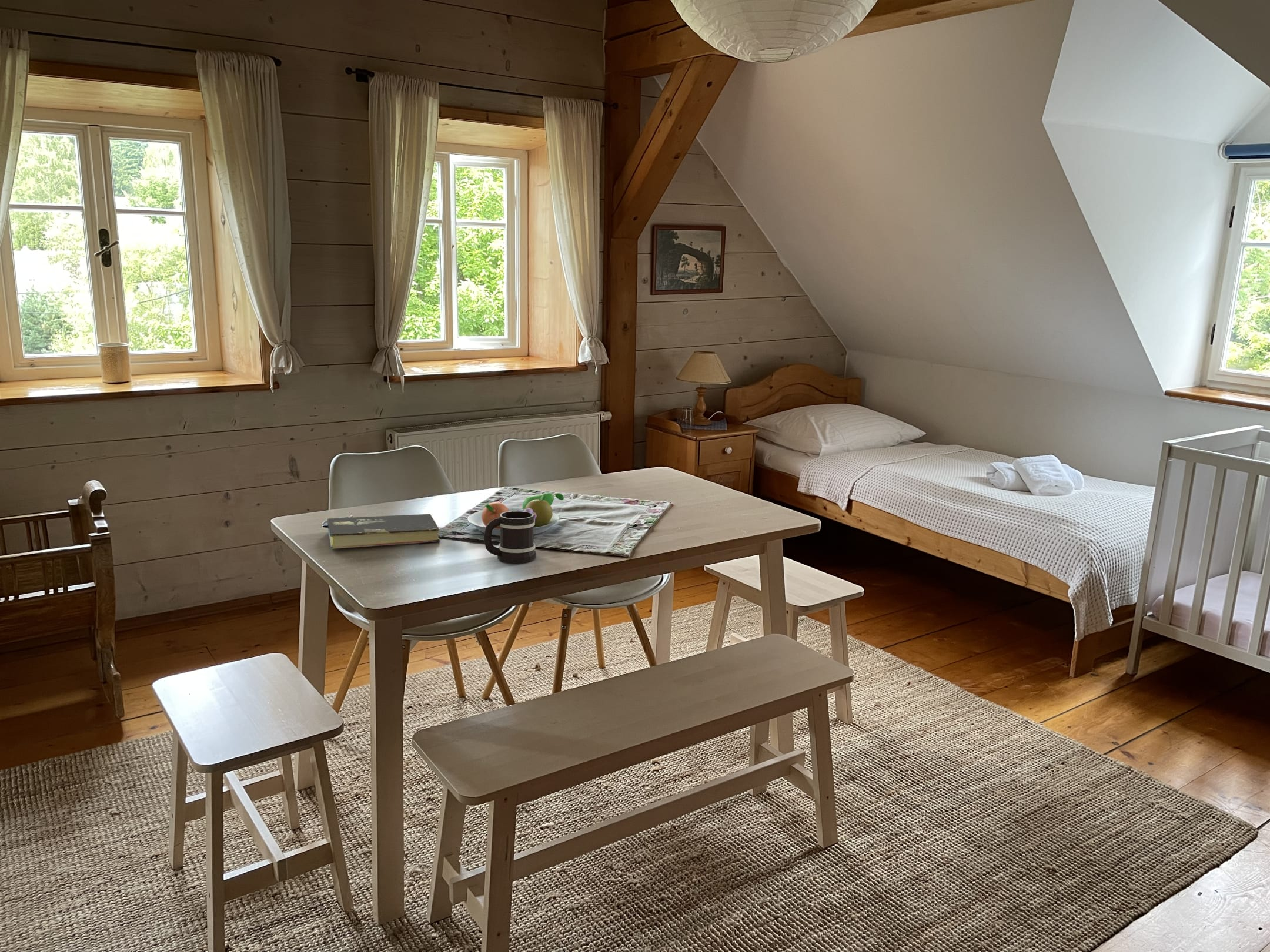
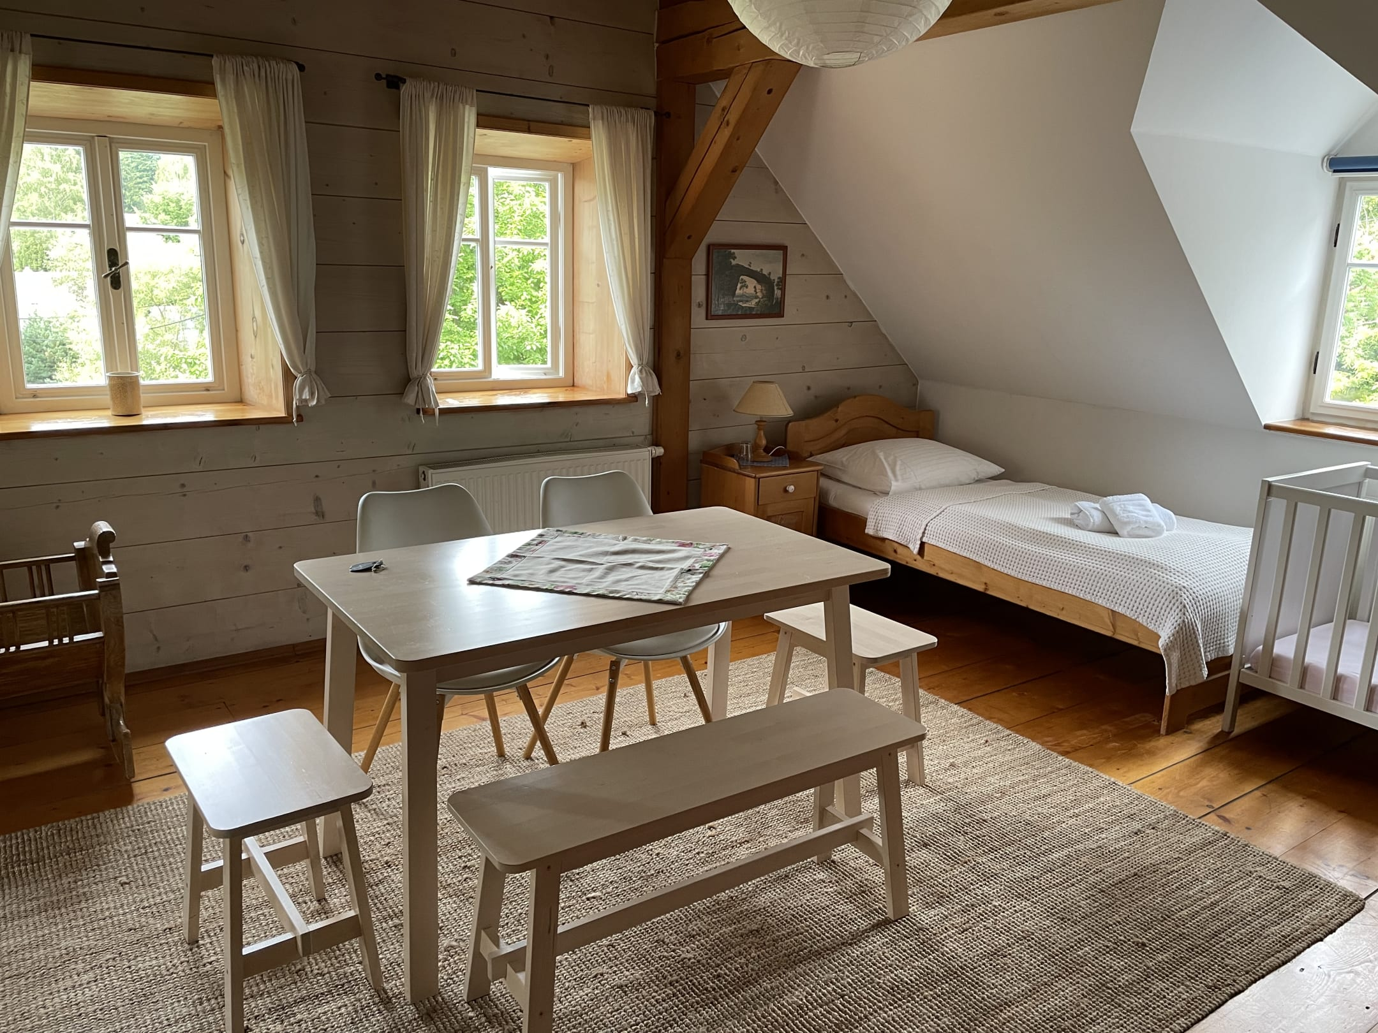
- fruit bowl (517, 509)
- mug (510, 537)
- book (383, 529)
